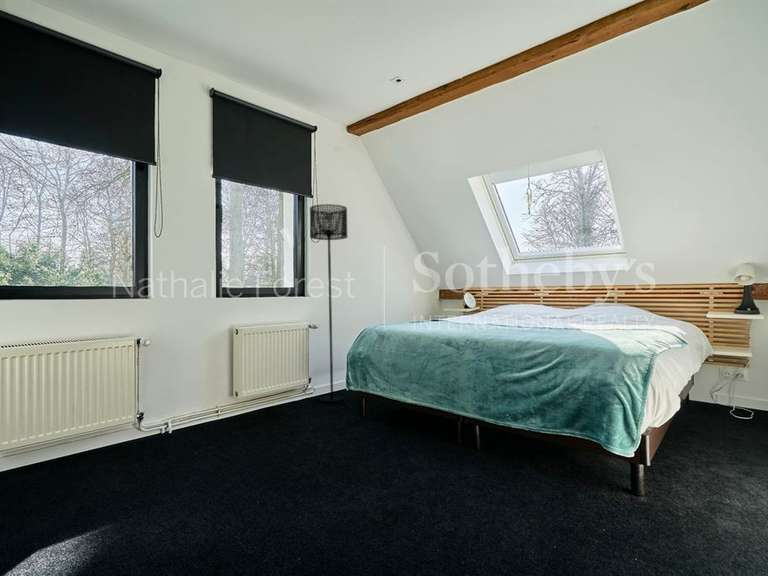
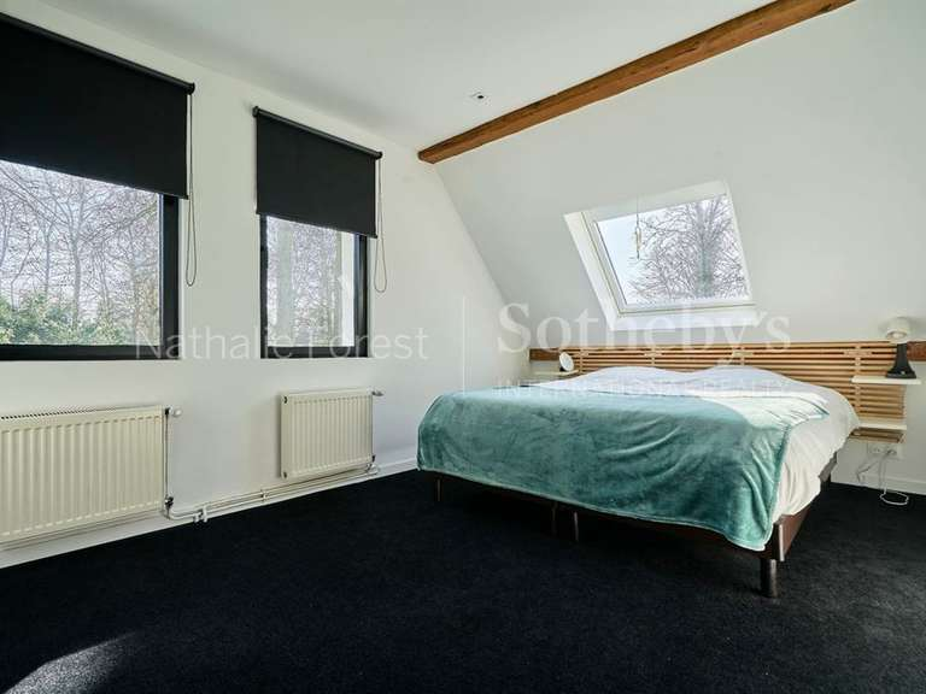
- floor lamp (330, 303)
